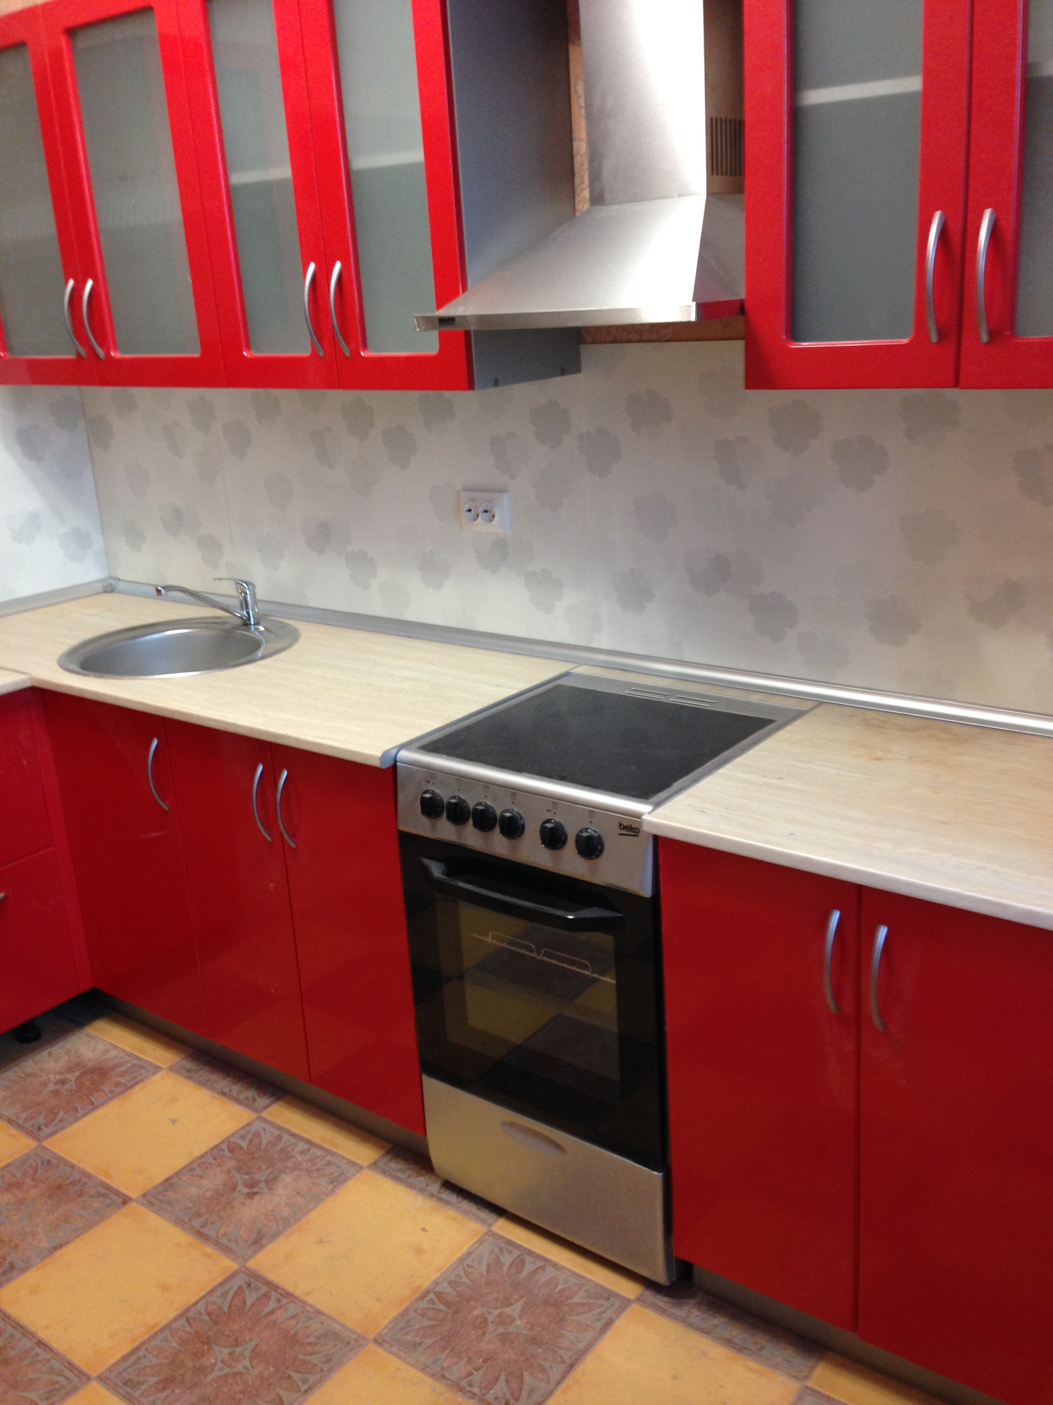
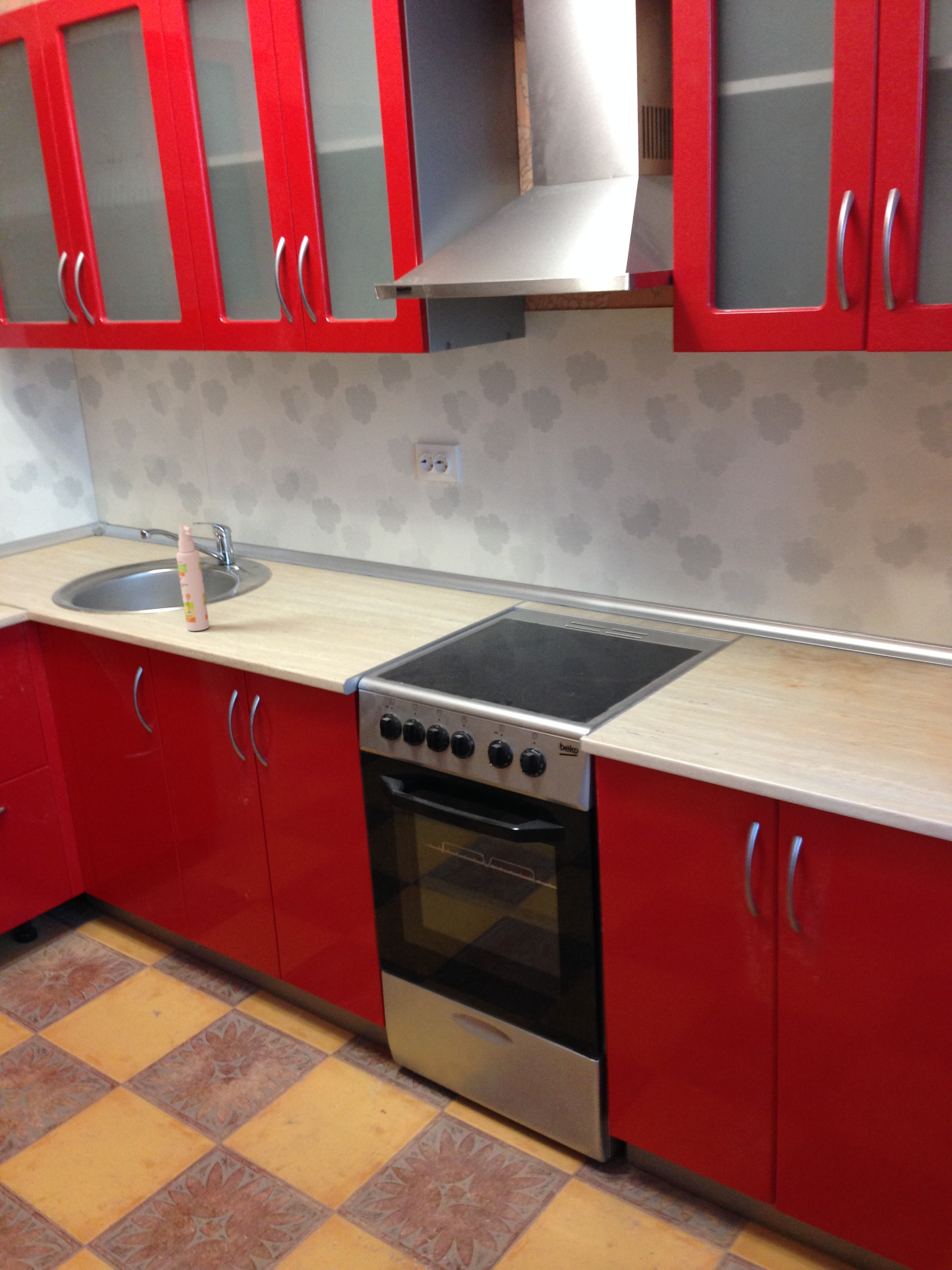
+ spray bottle (192, 577)
